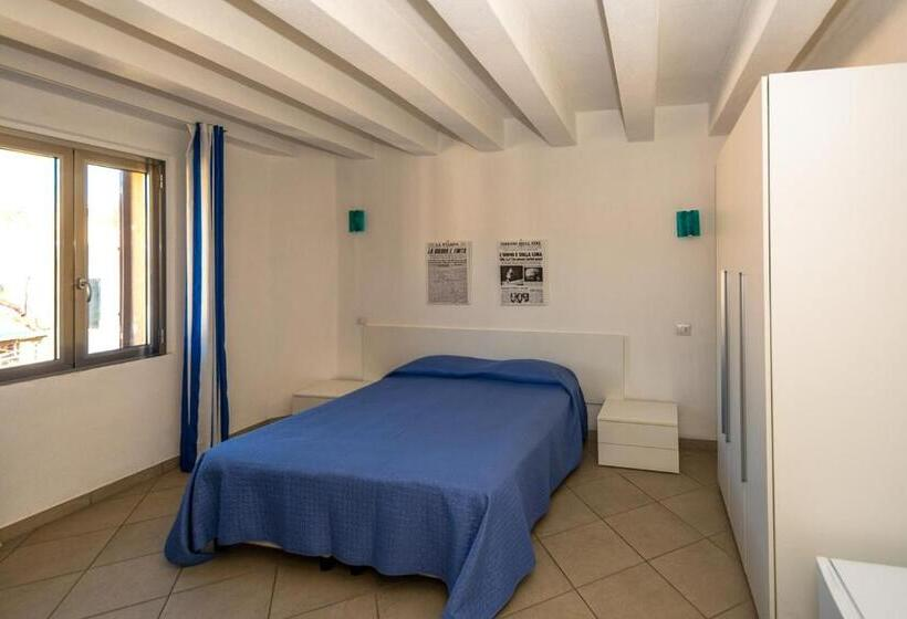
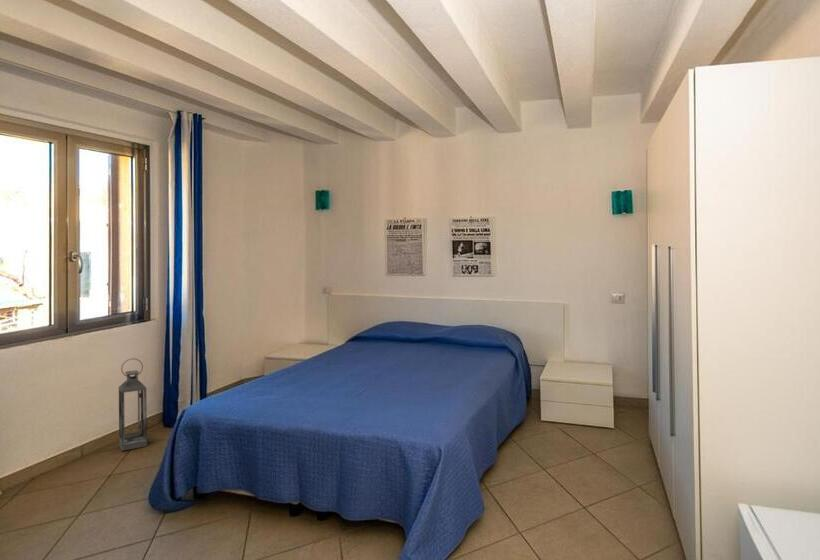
+ lantern (138, 401)
